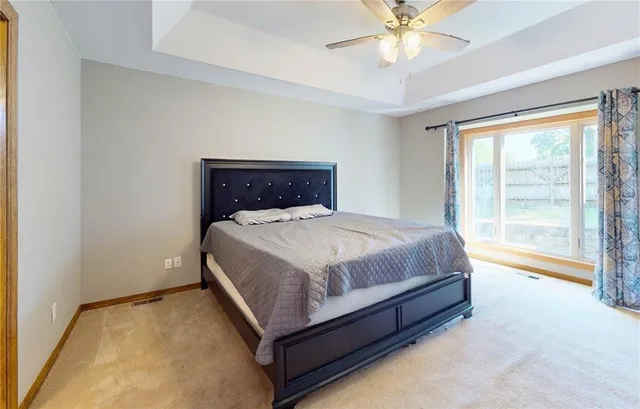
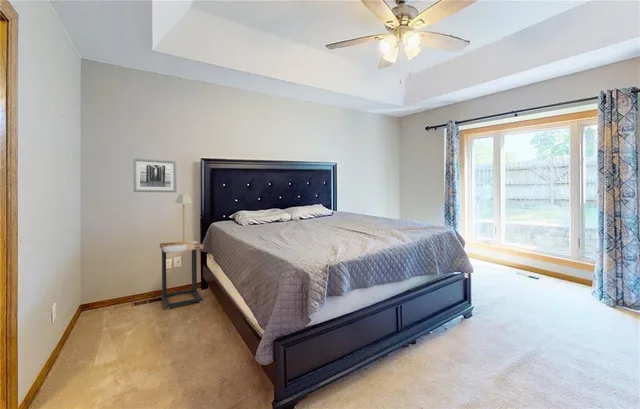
+ side table (192, 271)
+ wall art (155, 176)
+ table lamp (183, 219)
